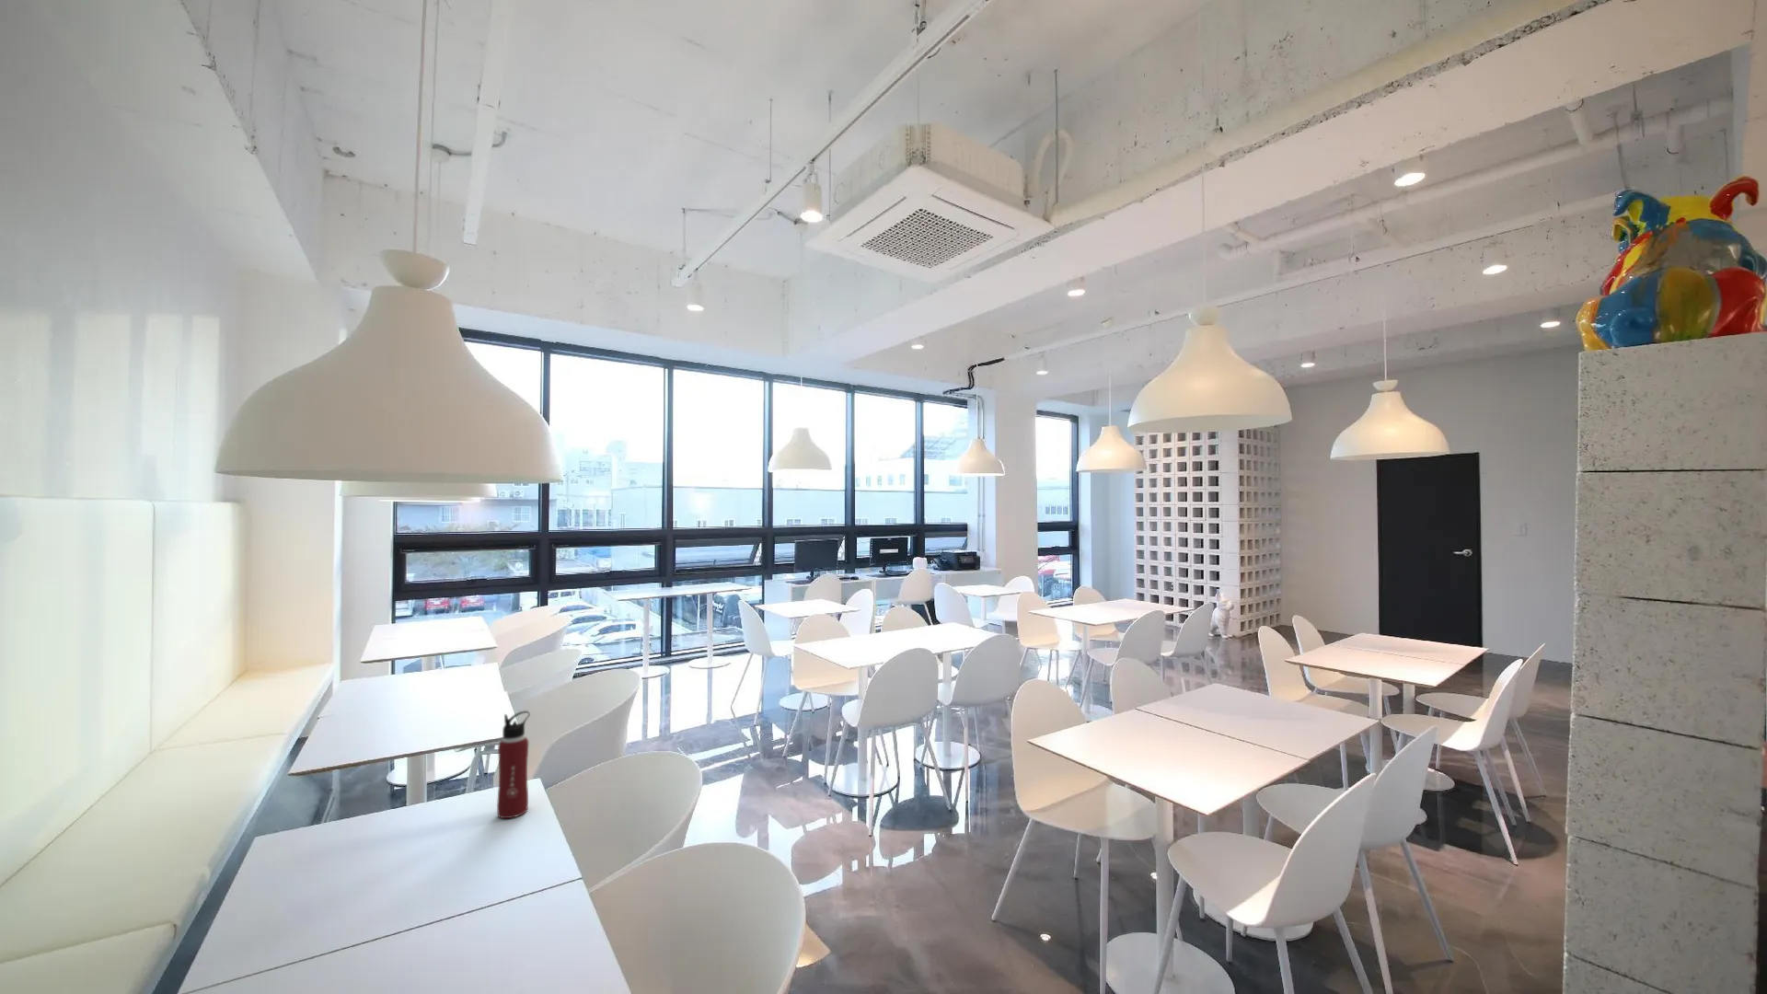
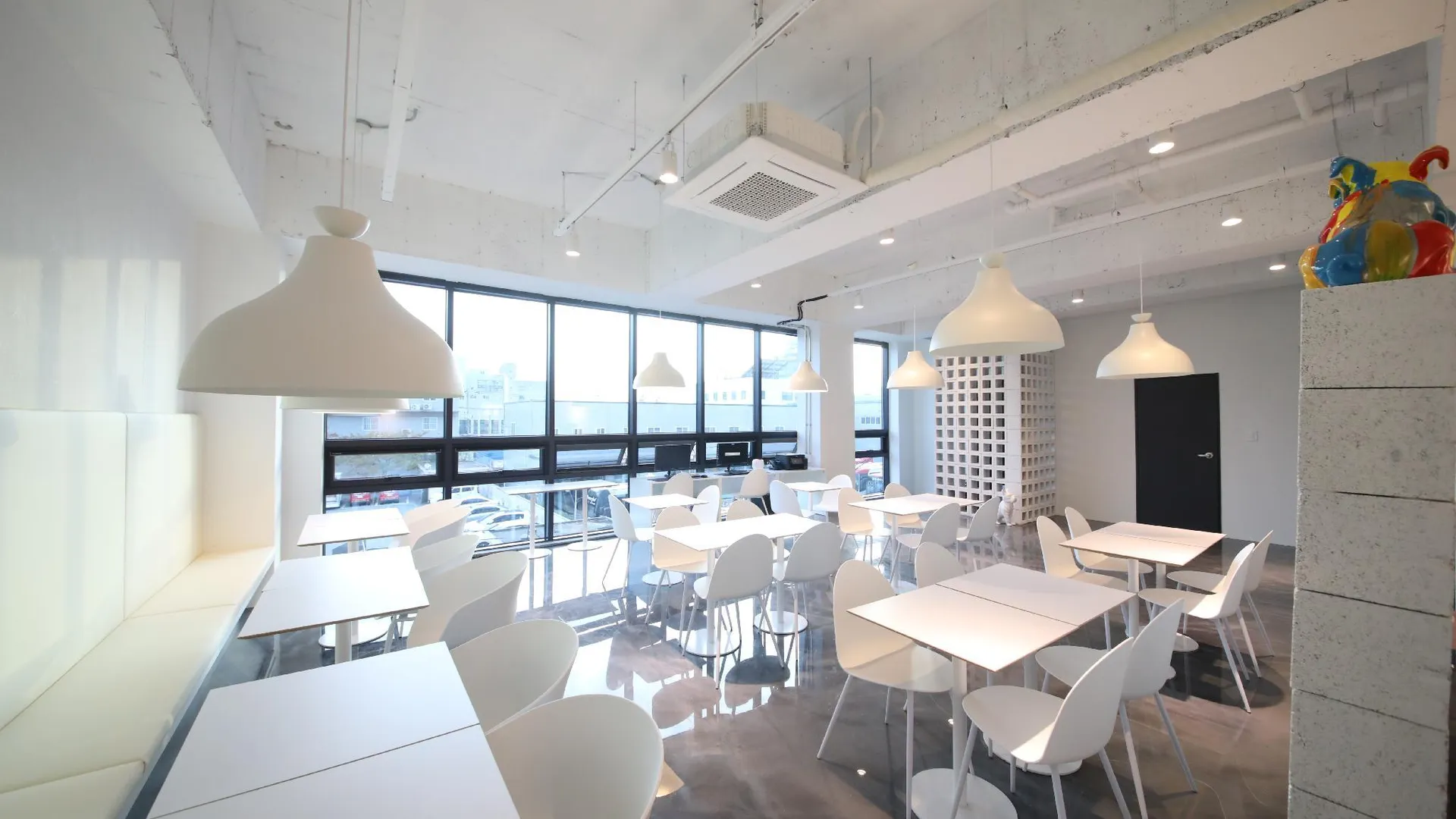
- water bottle (513, 762)
